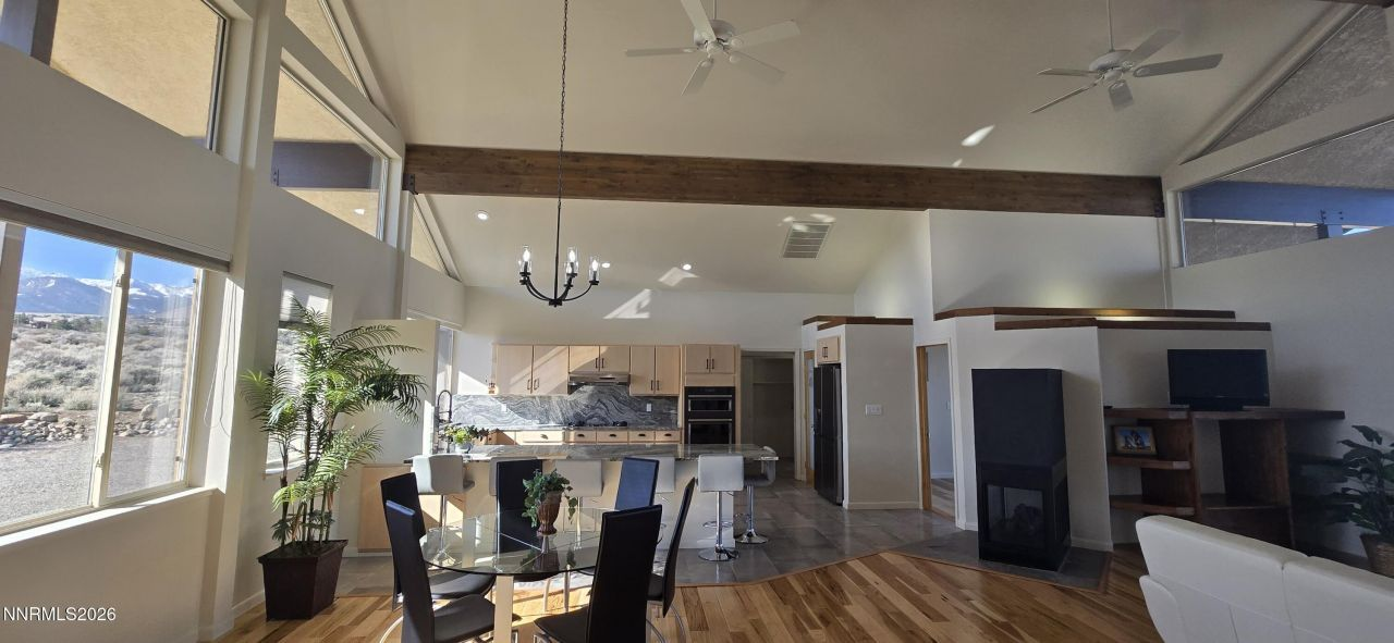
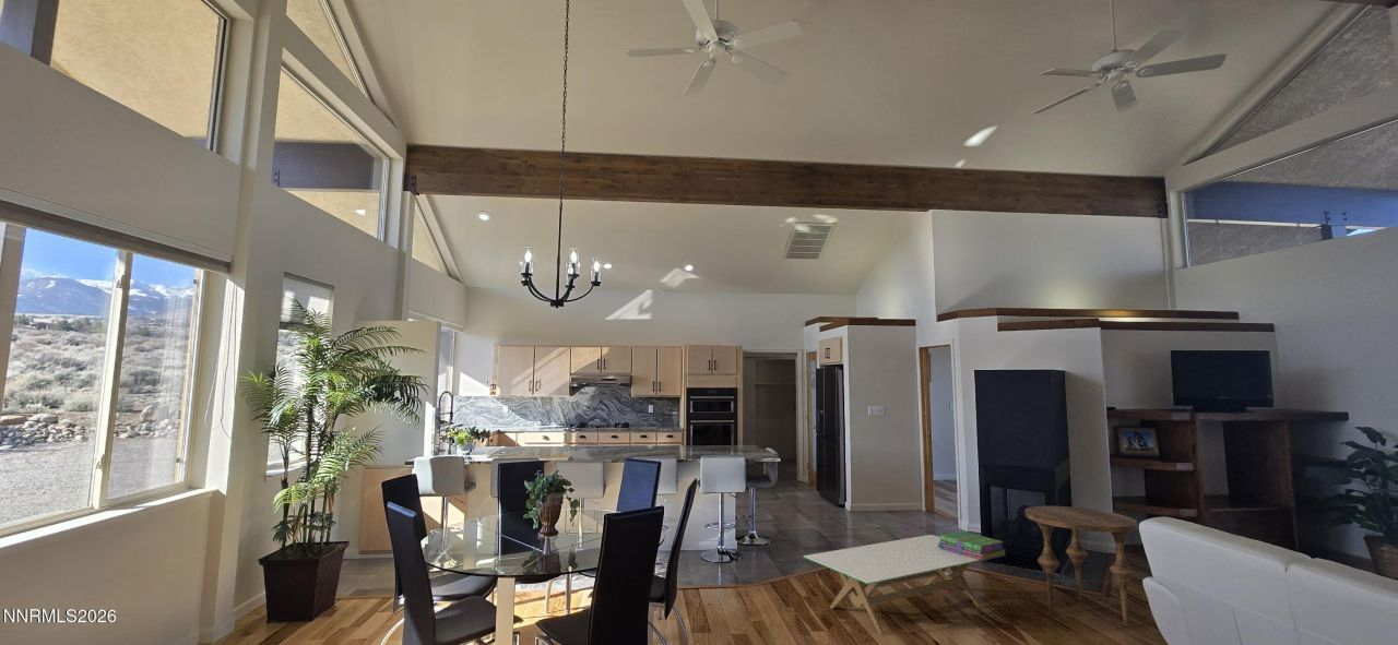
+ coffee table (904, 581)
+ stack of books (971, 545)
+ side table (1081, 563)
